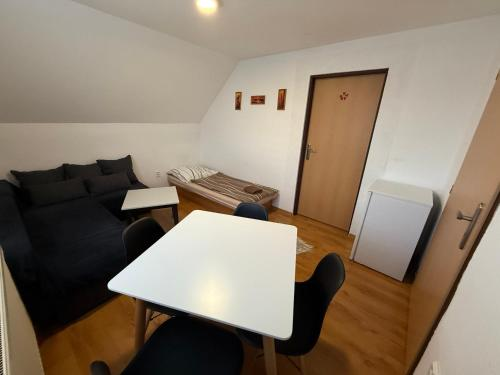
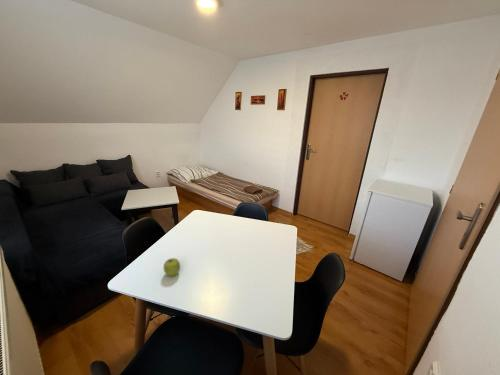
+ fruit (171, 266)
